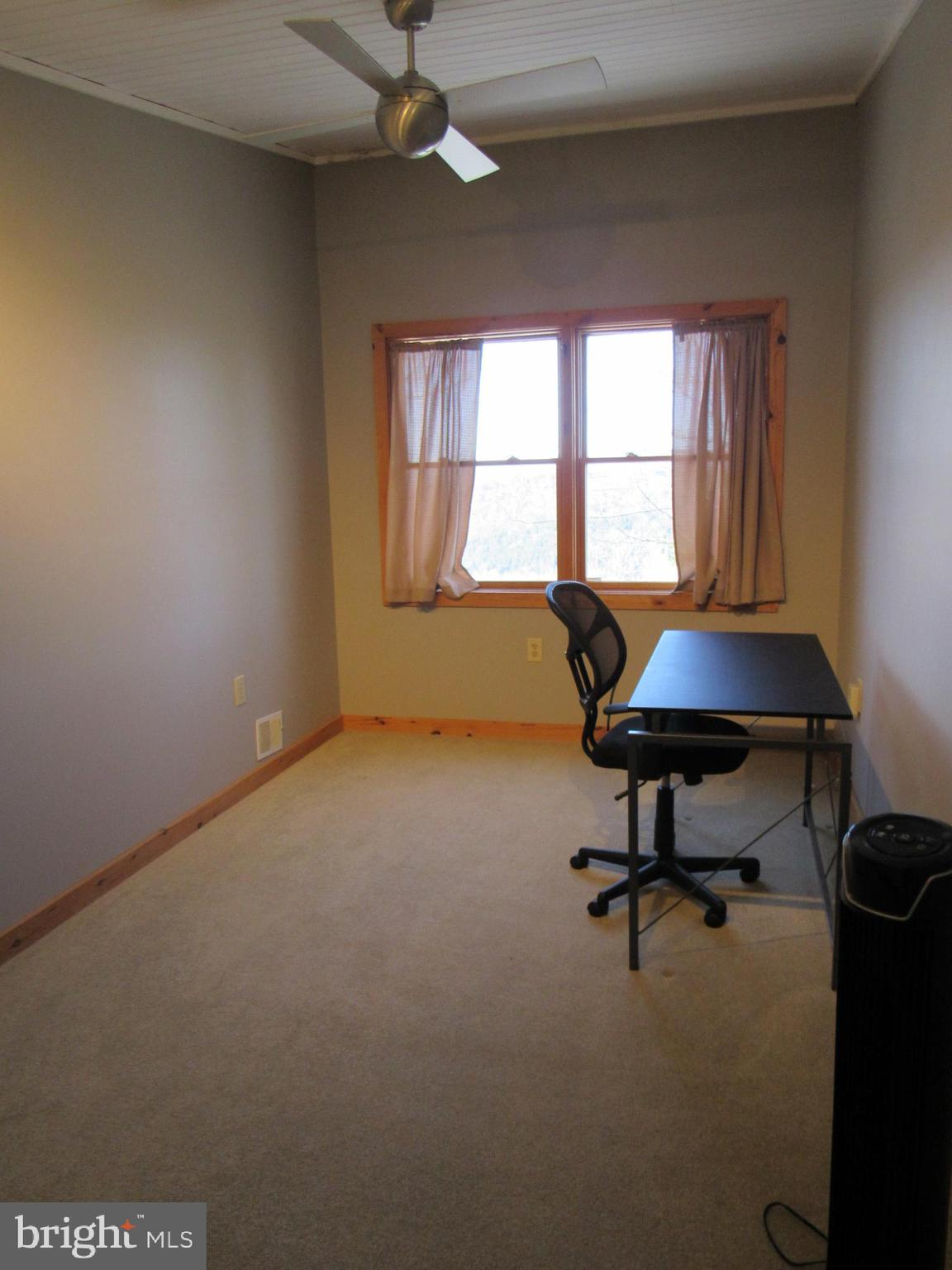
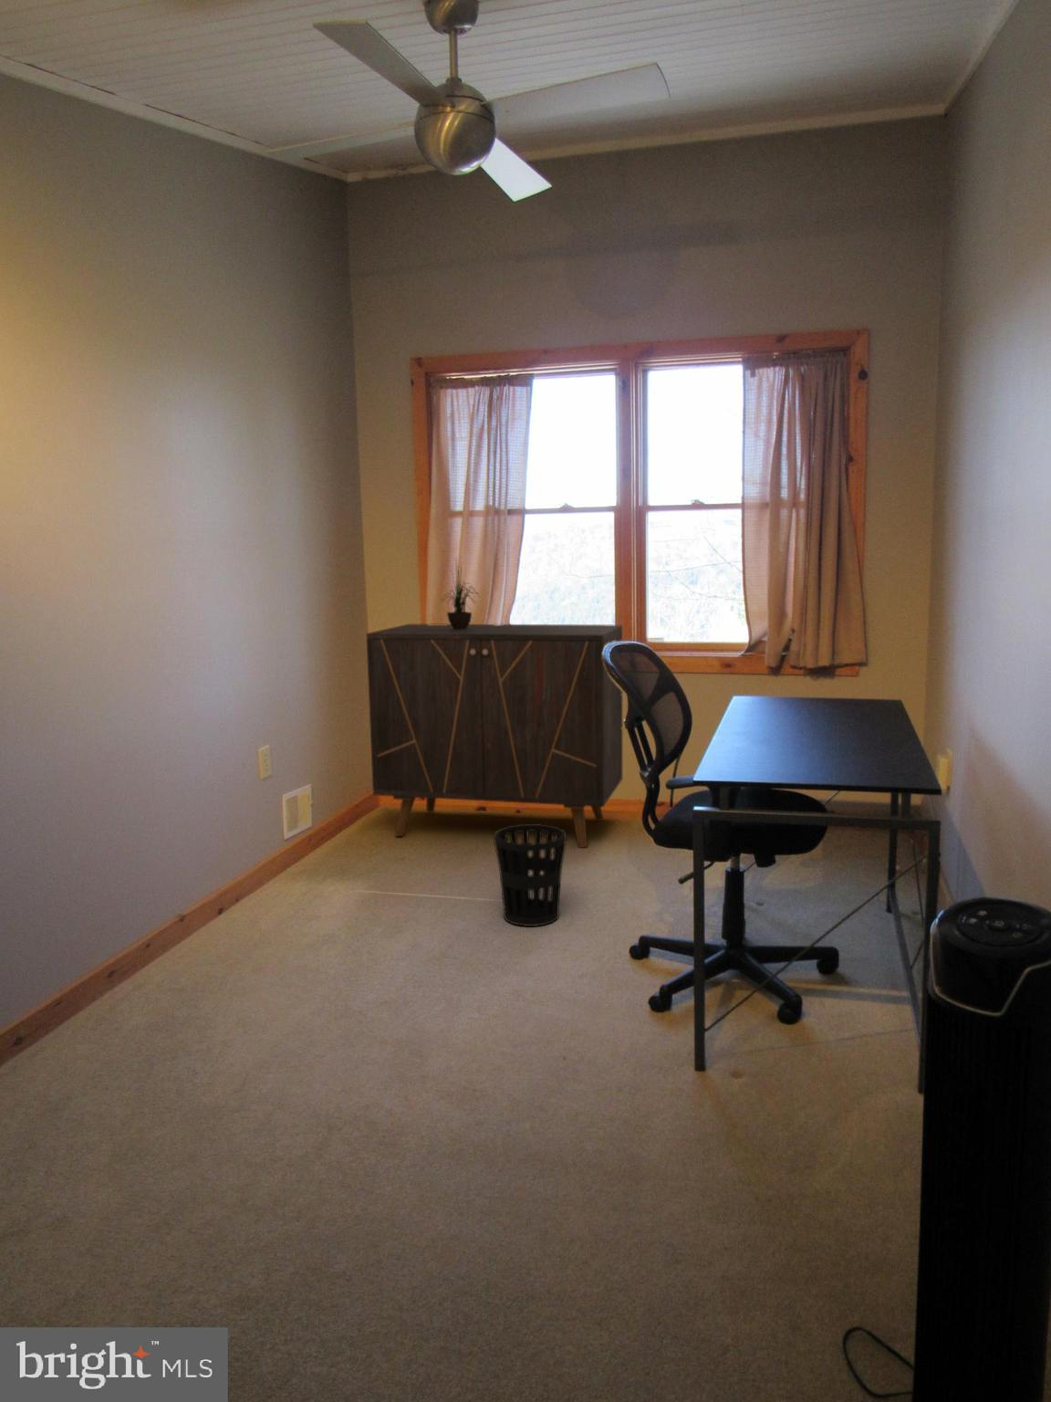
+ wastebasket (530, 875)
+ cabinet (498, 730)
+ potted plant (460, 587)
